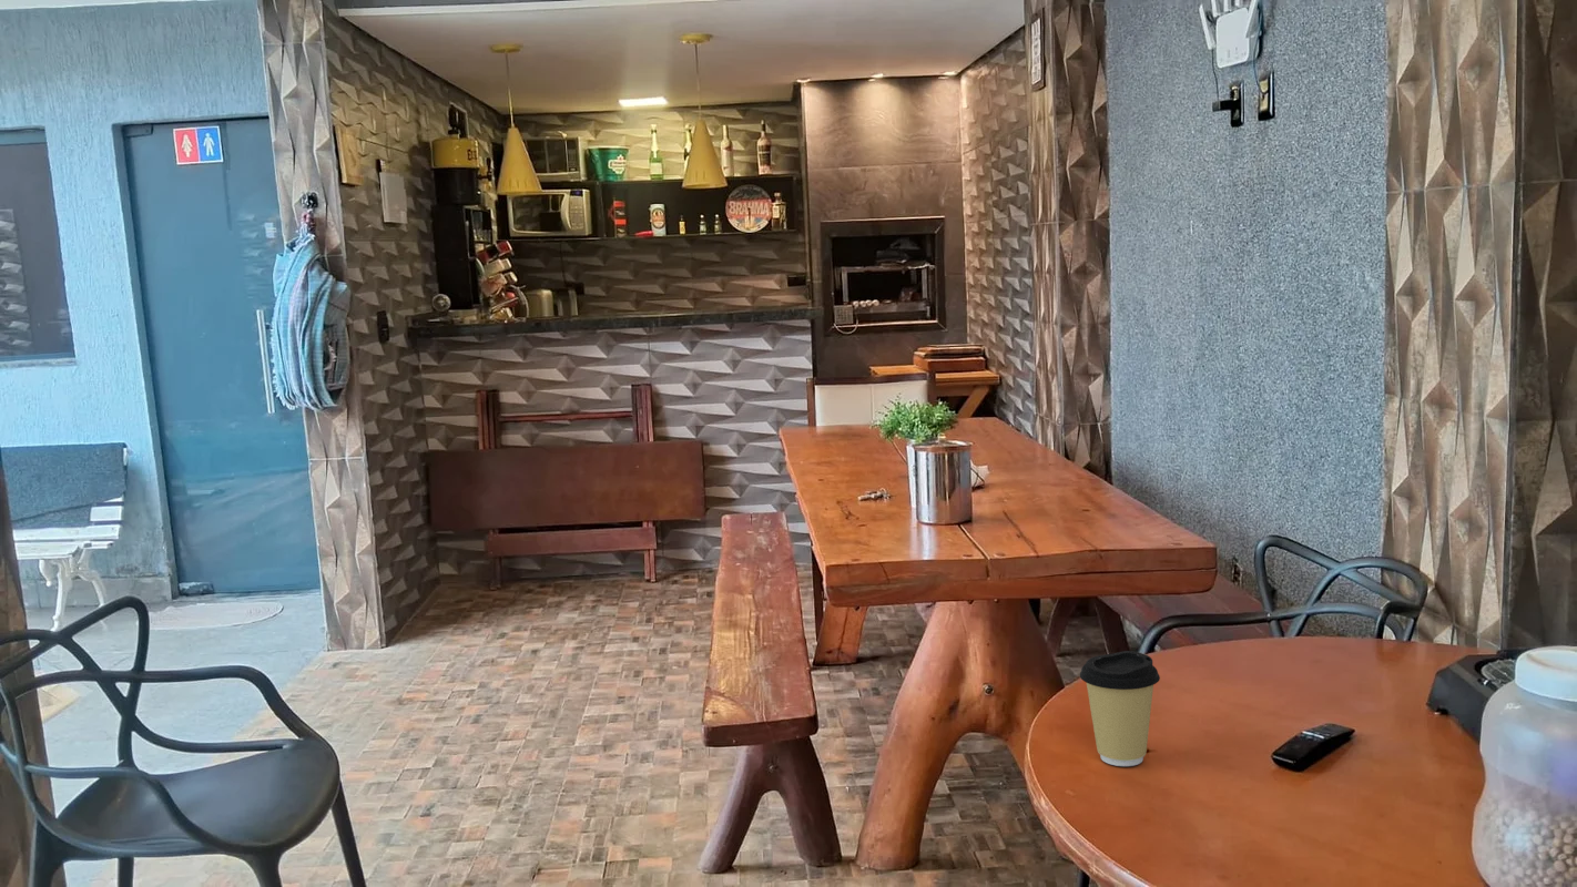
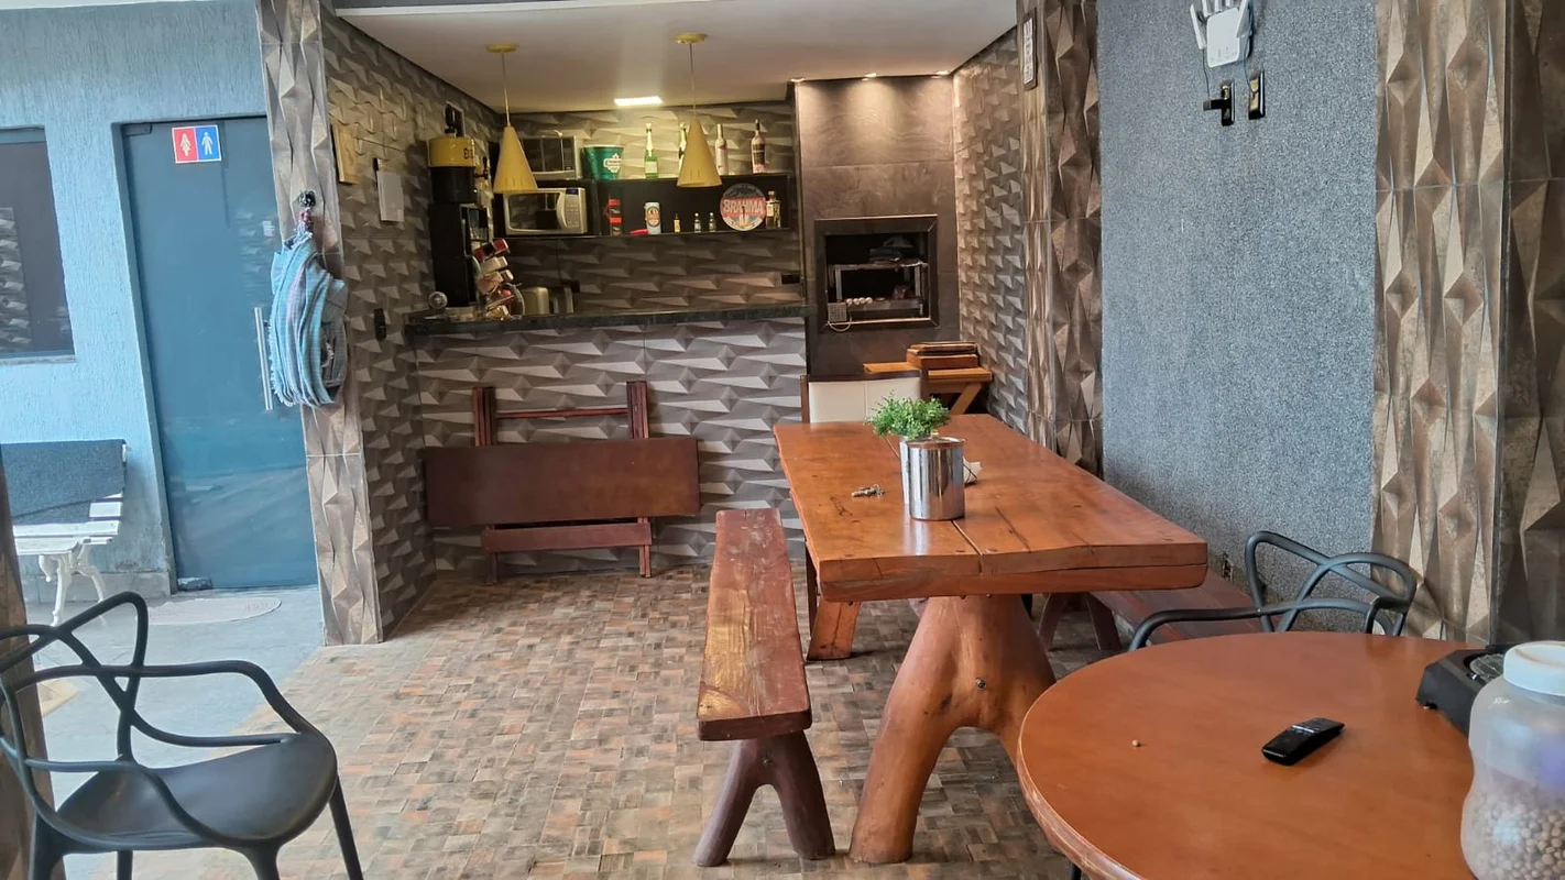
- coffee cup (1120, 708)
